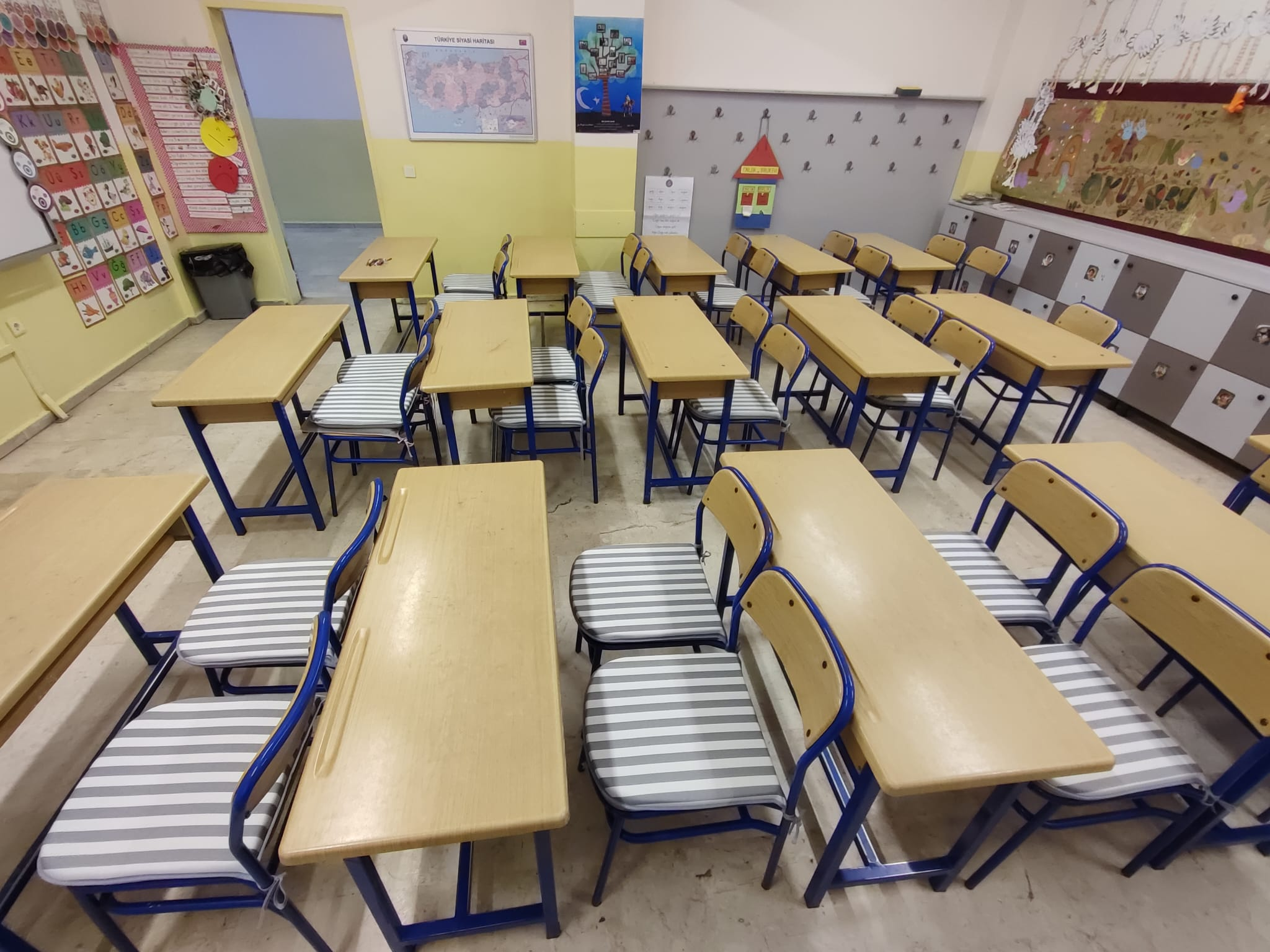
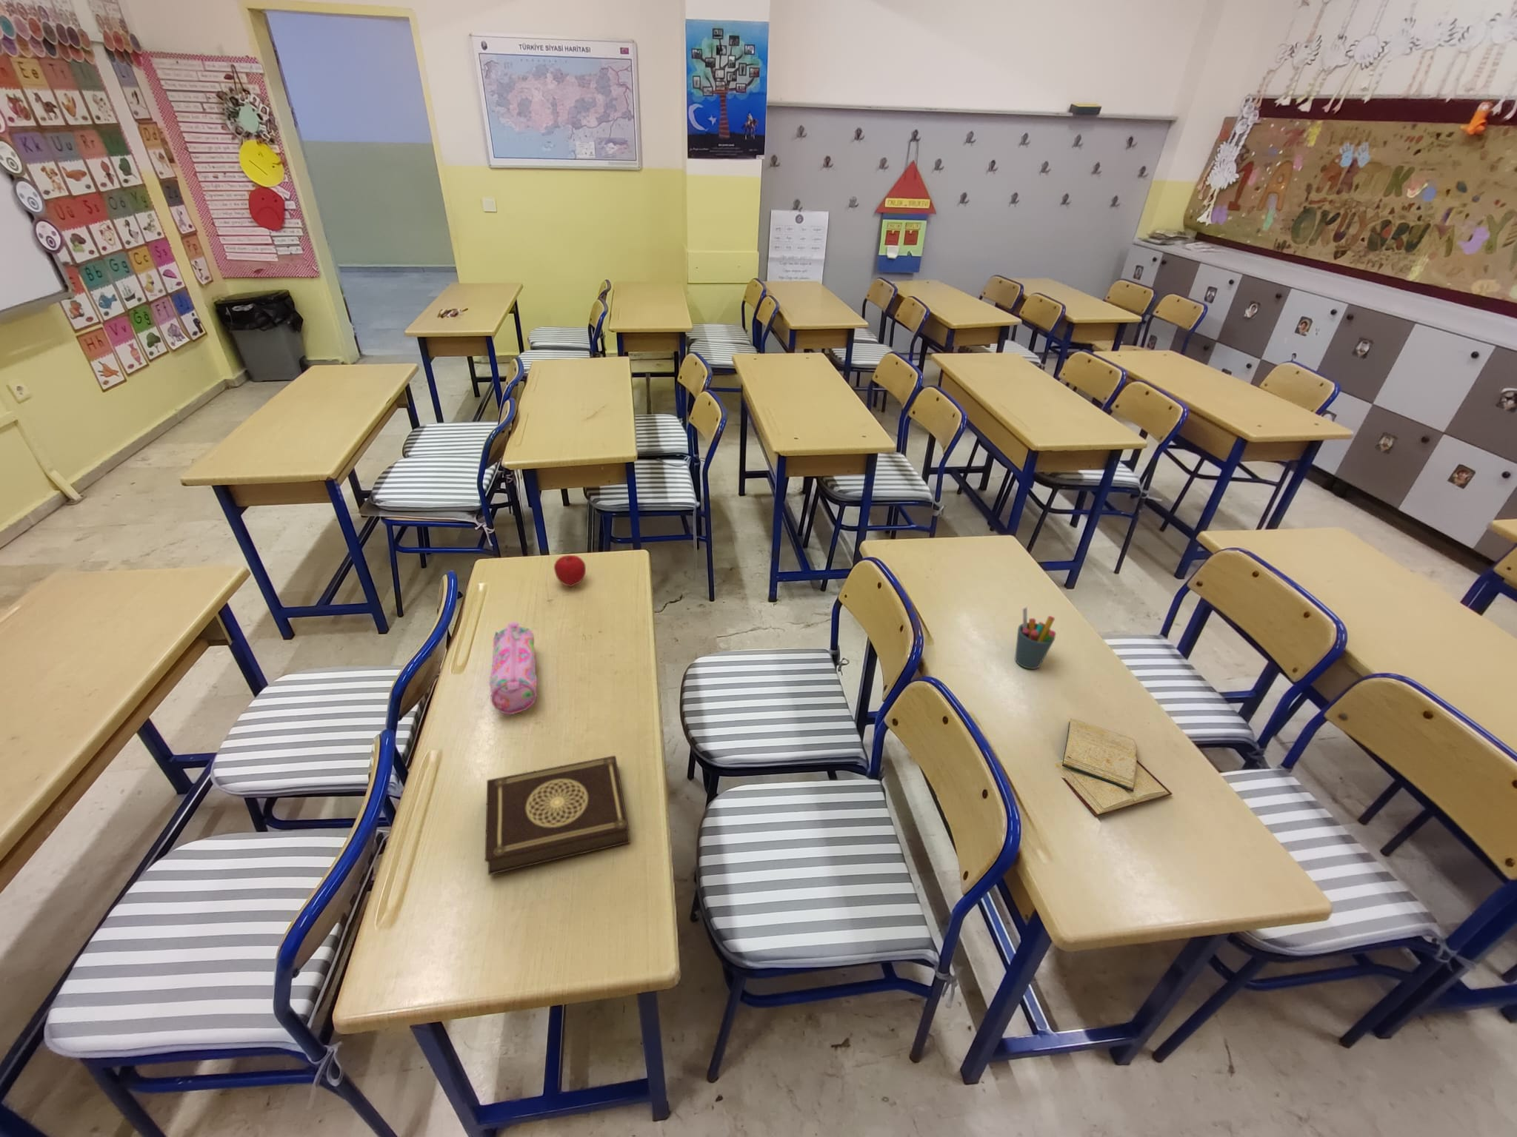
+ pen holder (1034, 639)
+ diary (1103, 756)
+ book (557, 811)
+ pencil case (514, 665)
+ apple (570, 570)
